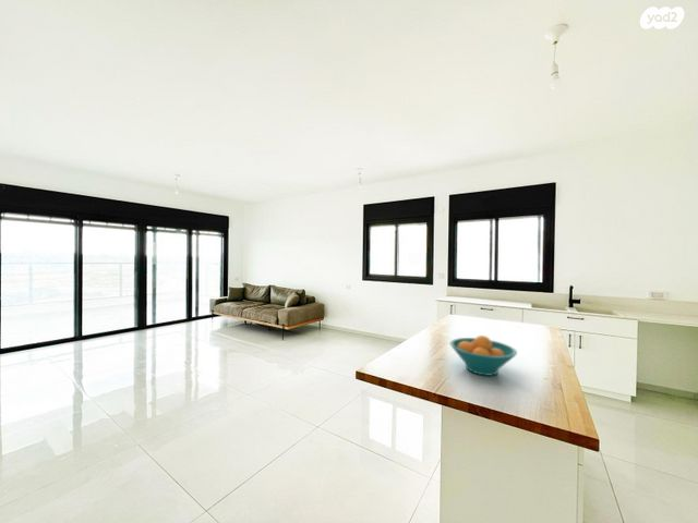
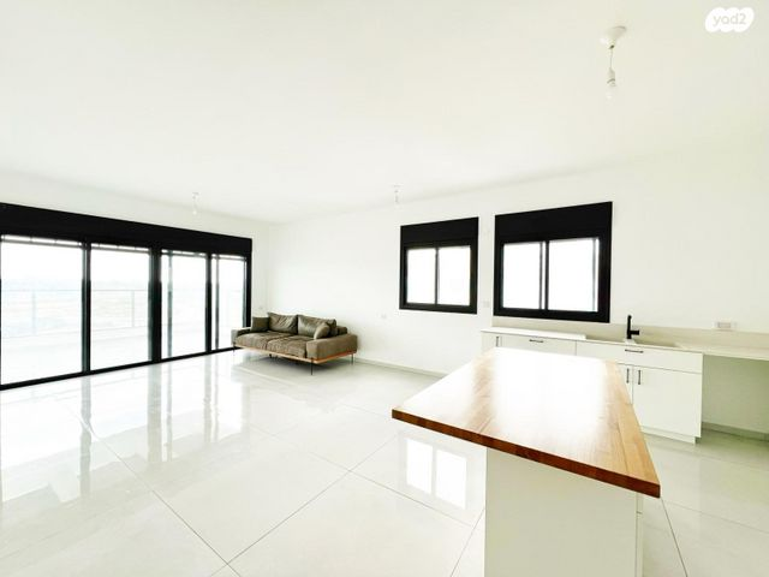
- fruit bowl (481, 352)
